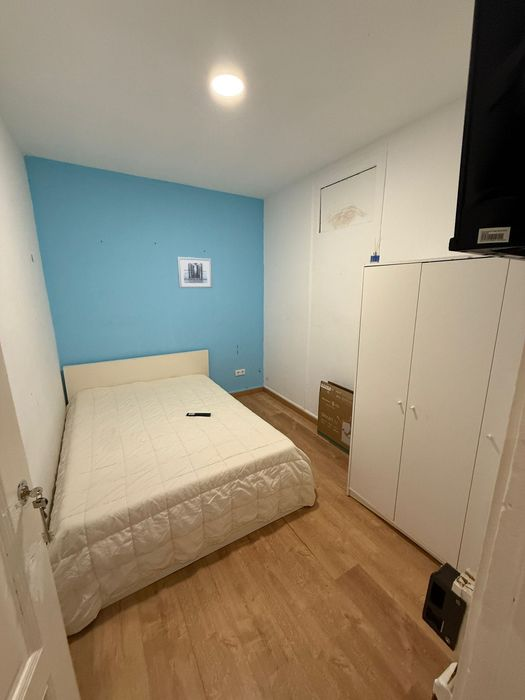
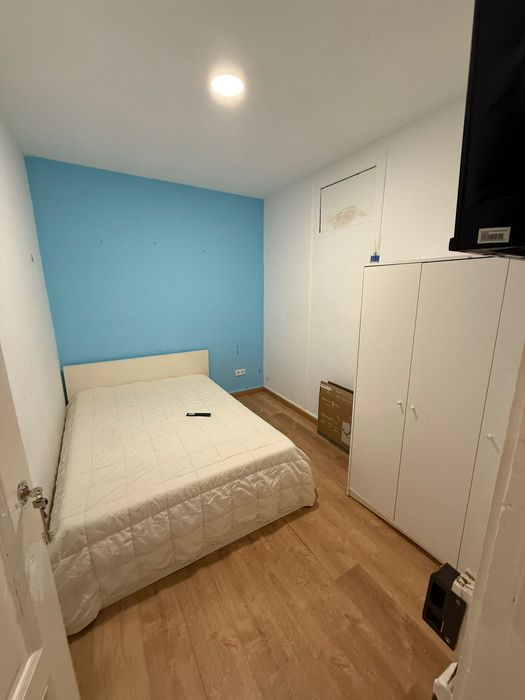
- wall art (195, 273)
